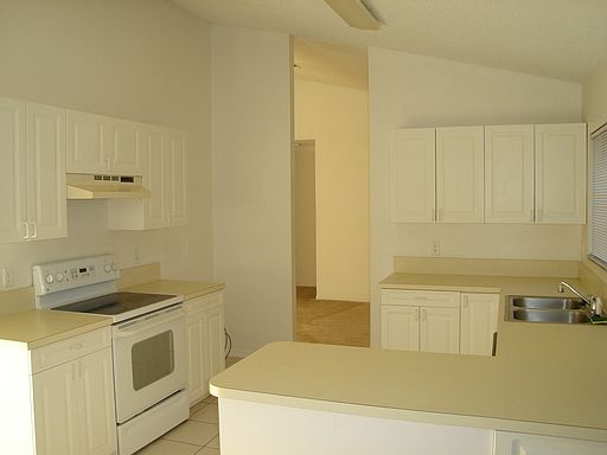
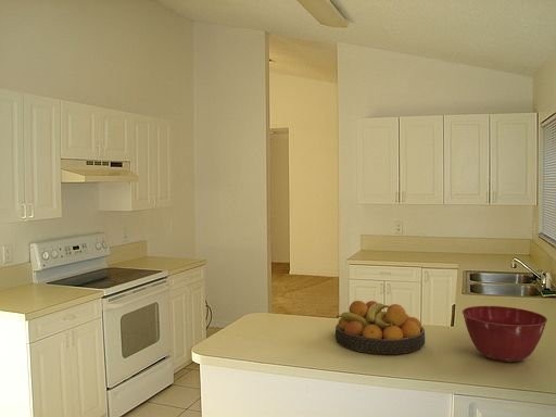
+ mixing bowl (503, 334)
+ fruit bowl (379, 320)
